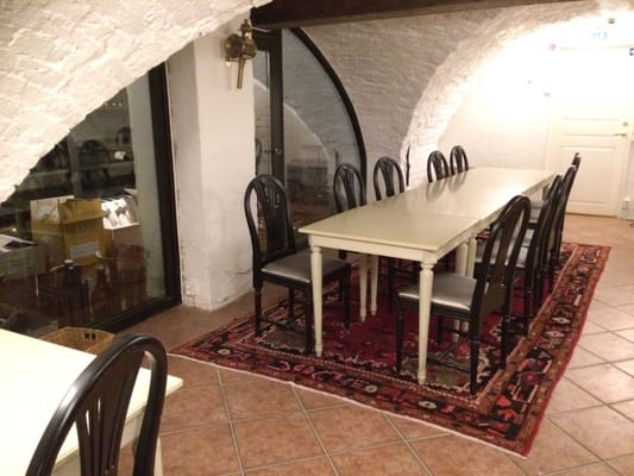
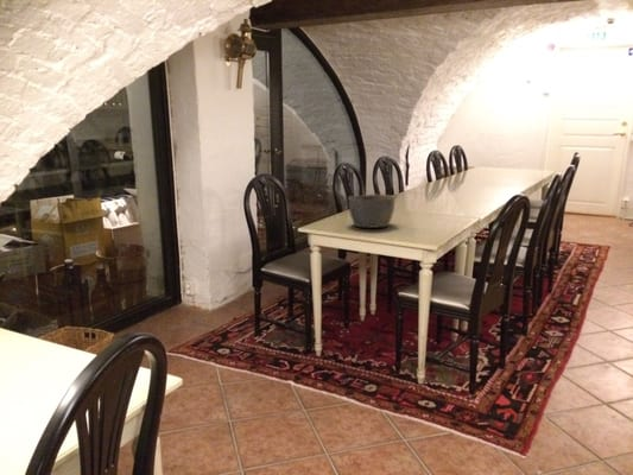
+ bowl (371, 210)
